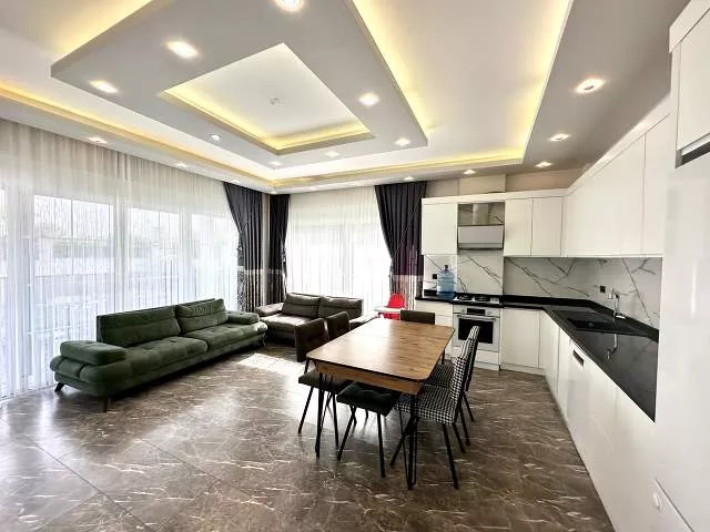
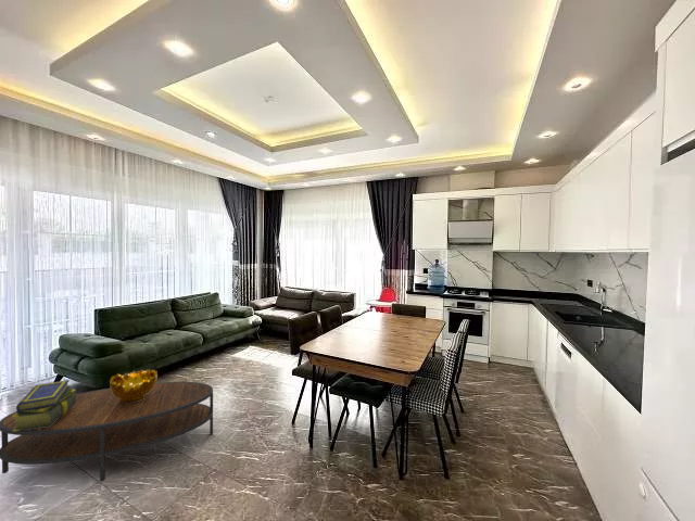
+ stack of books (47, 403)
+ coffee table (118, 427)
+ decorative bowl (134, 385)
